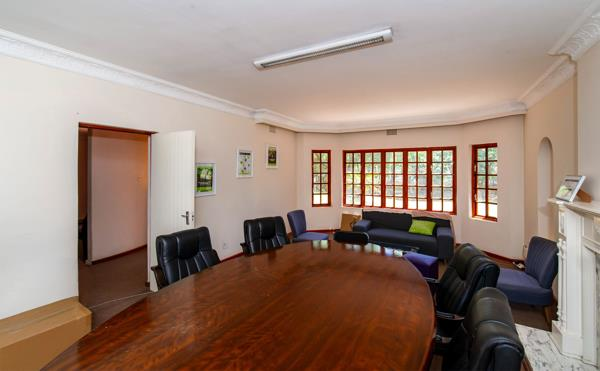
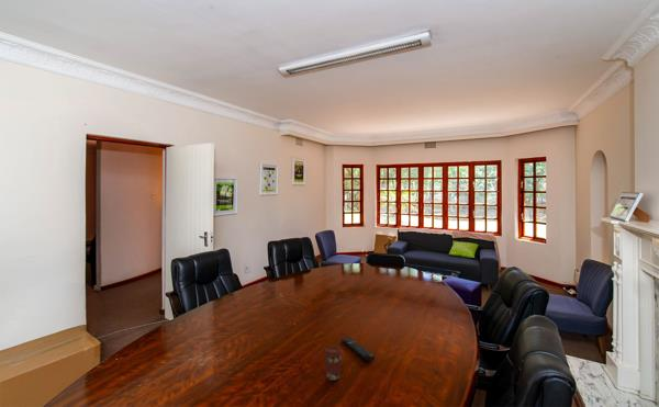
+ coffee cup (333, 363)
+ remote control (357, 348)
